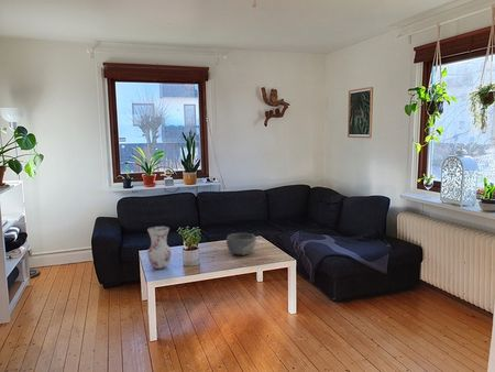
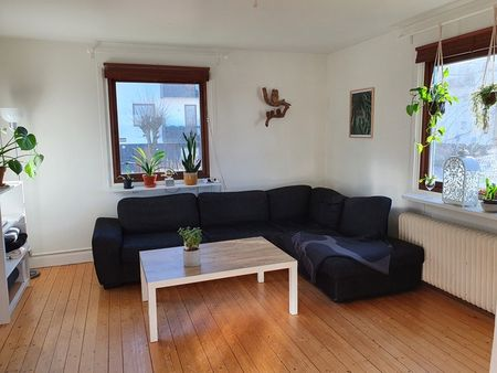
- bowl (241, 244)
- vase (158, 248)
